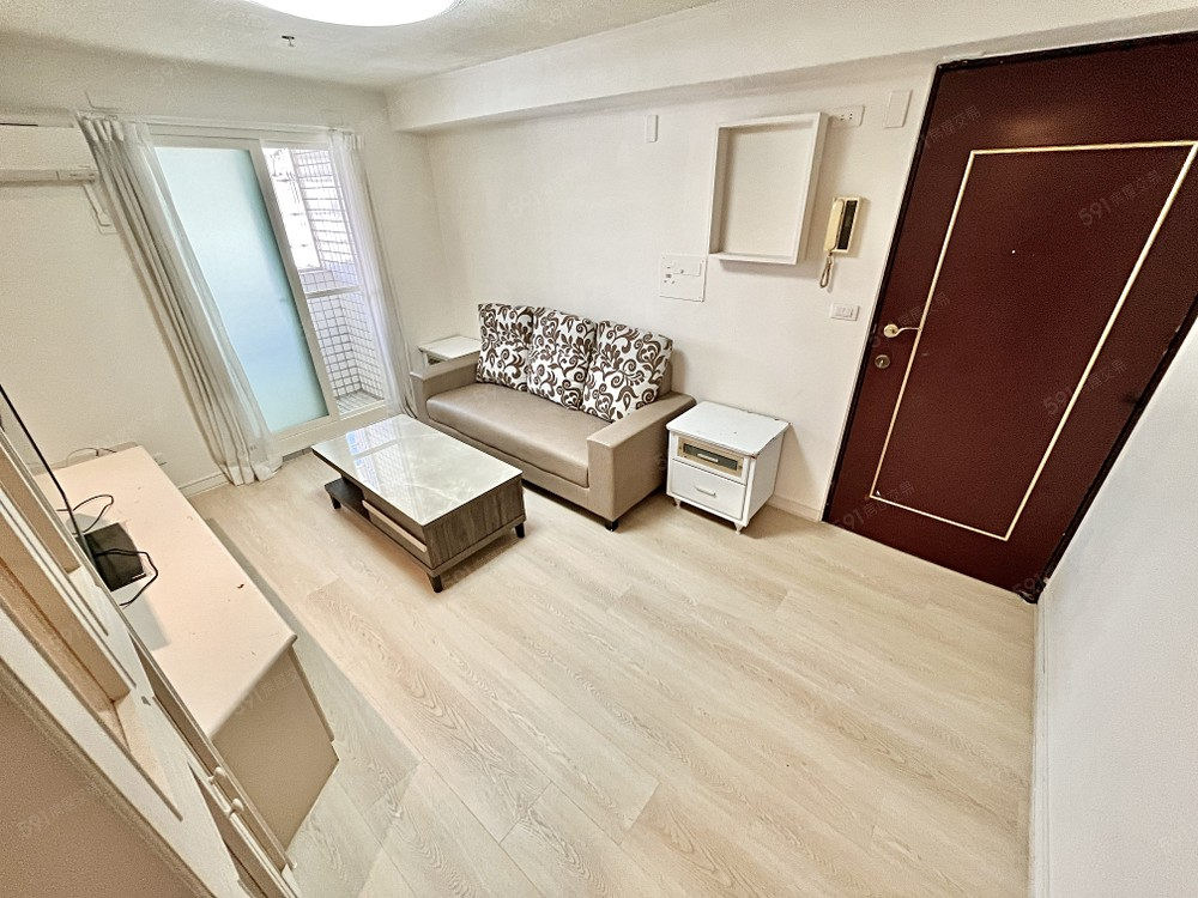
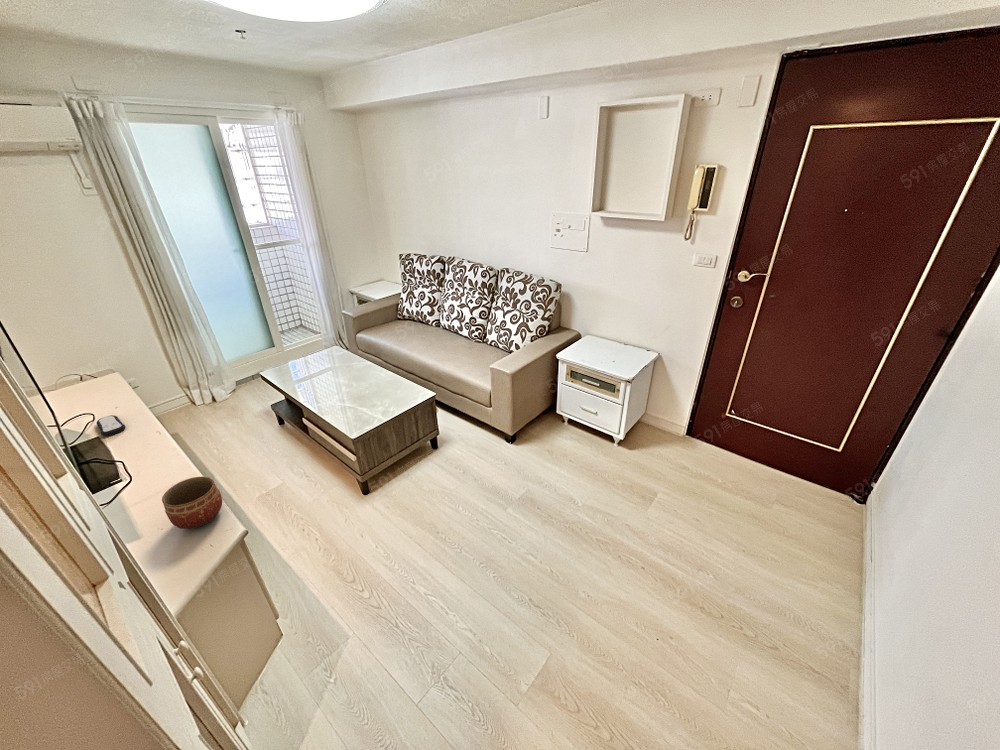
+ bowl (194, 504)
+ remote control (110, 424)
